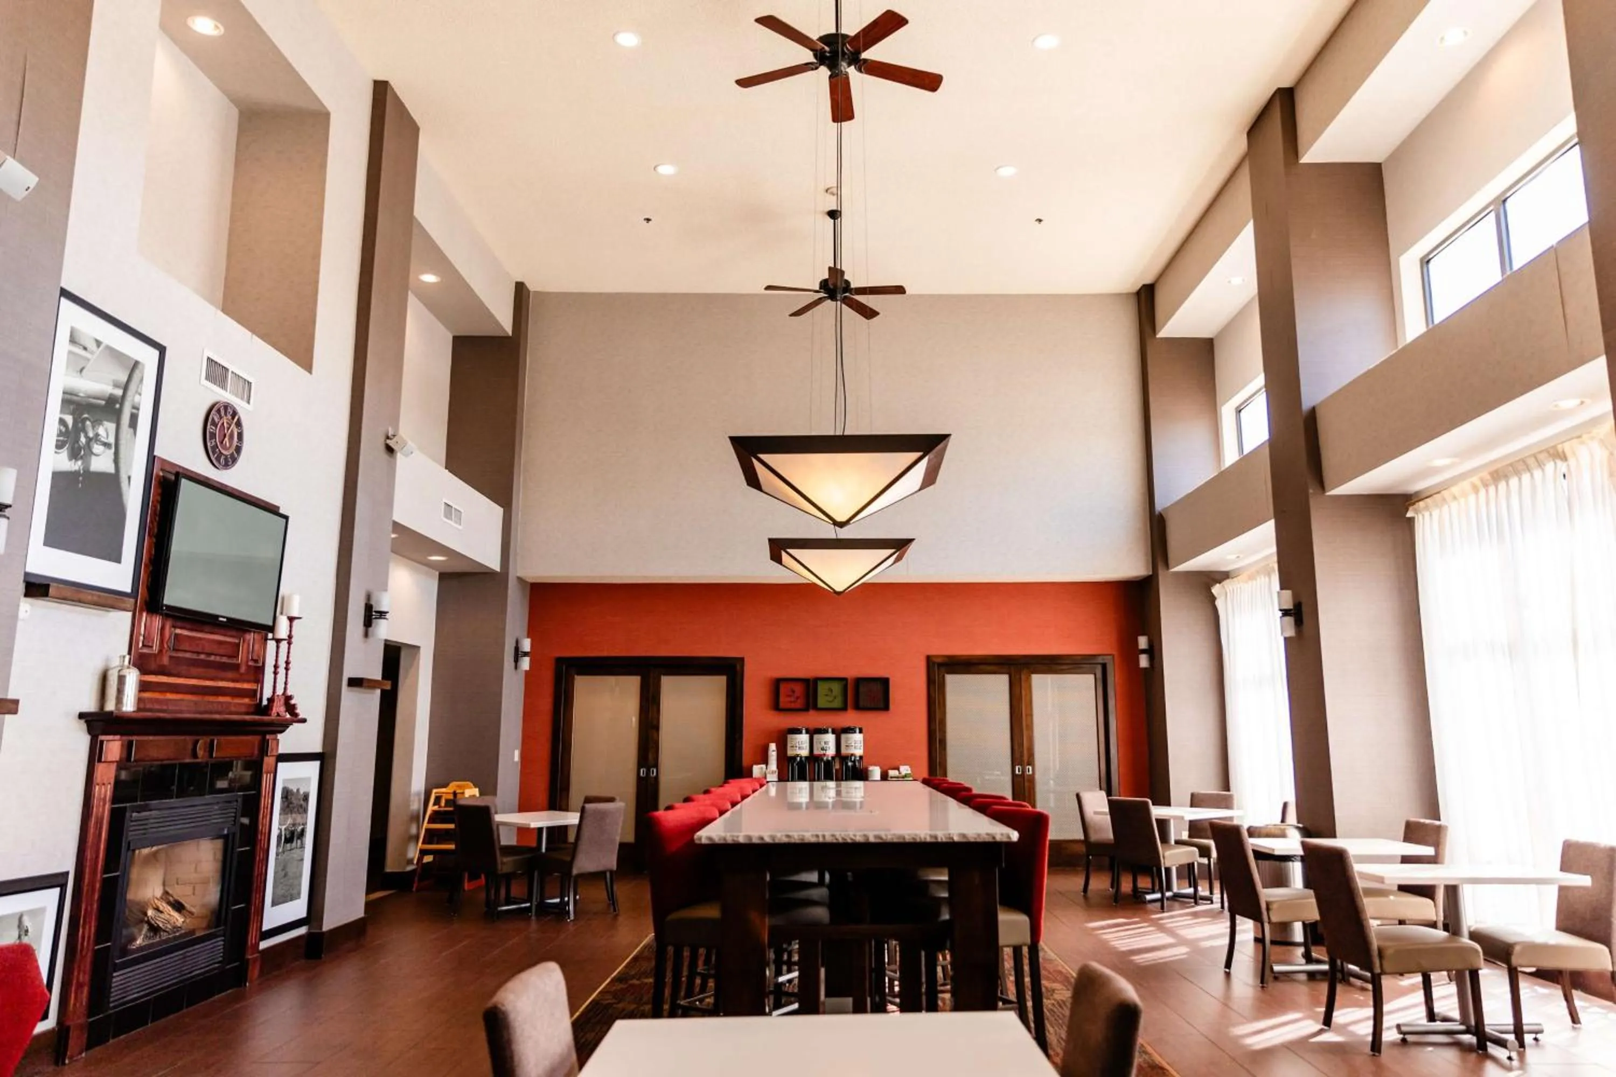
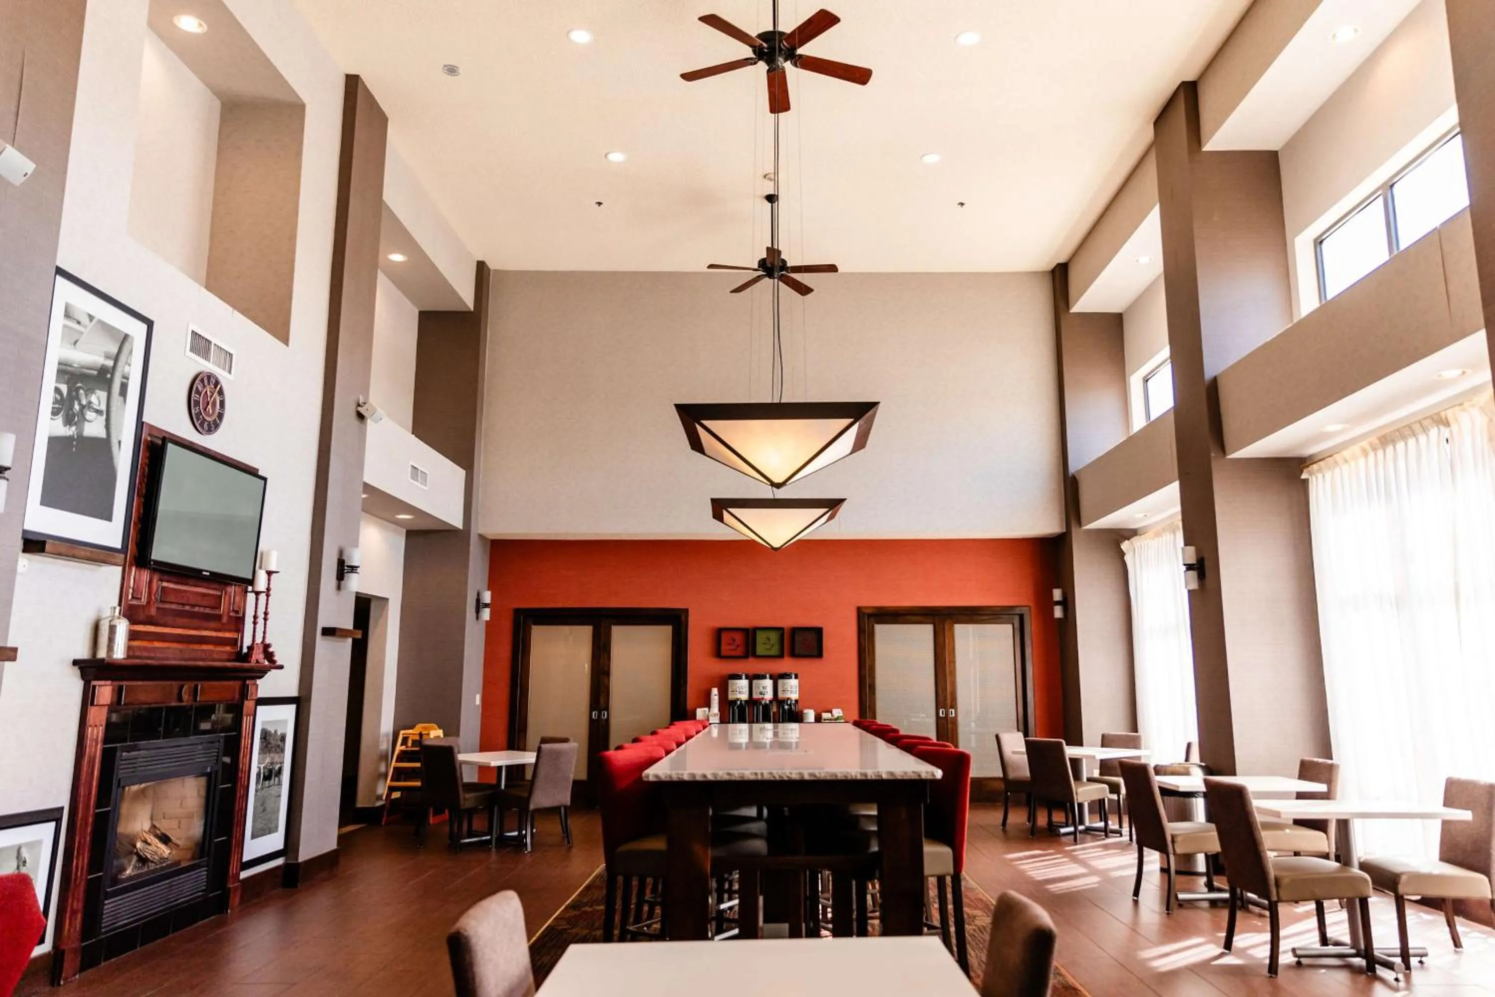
+ smoke detector (452, 71)
